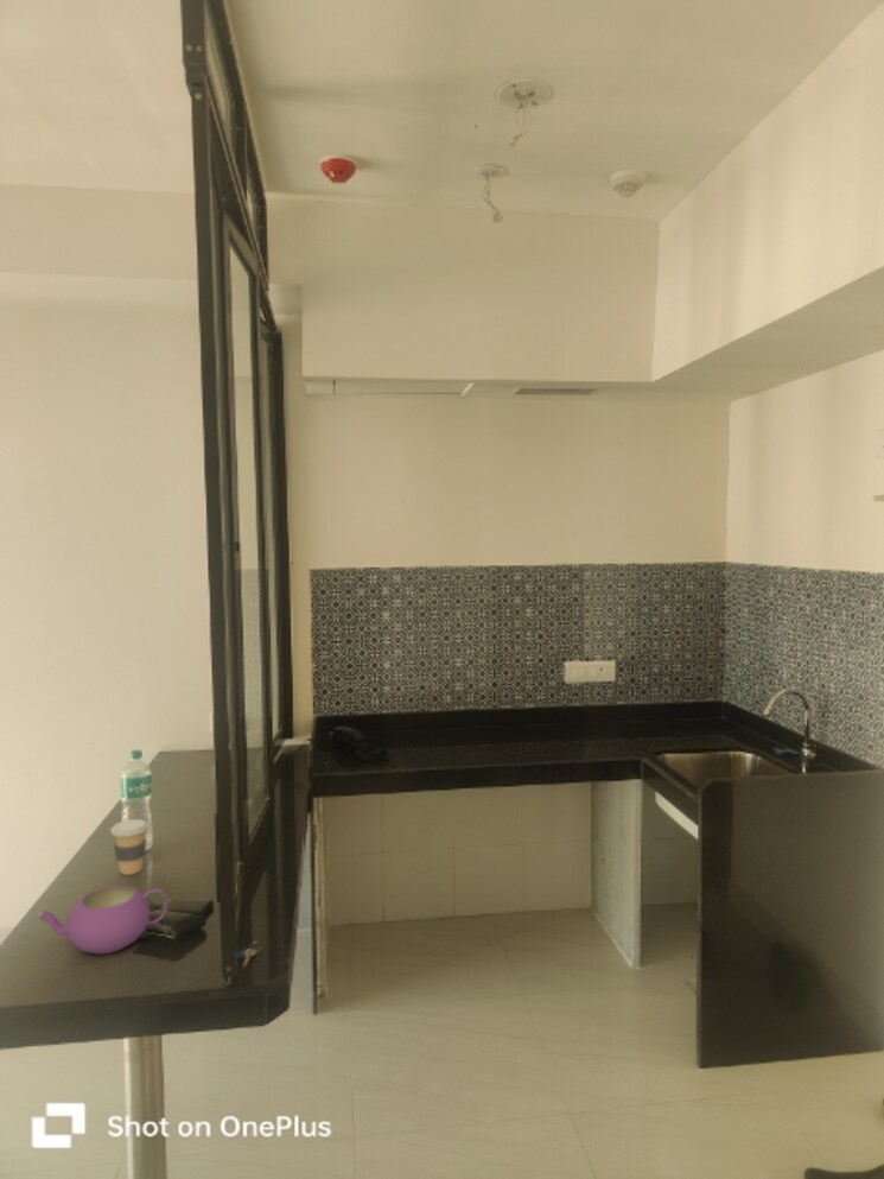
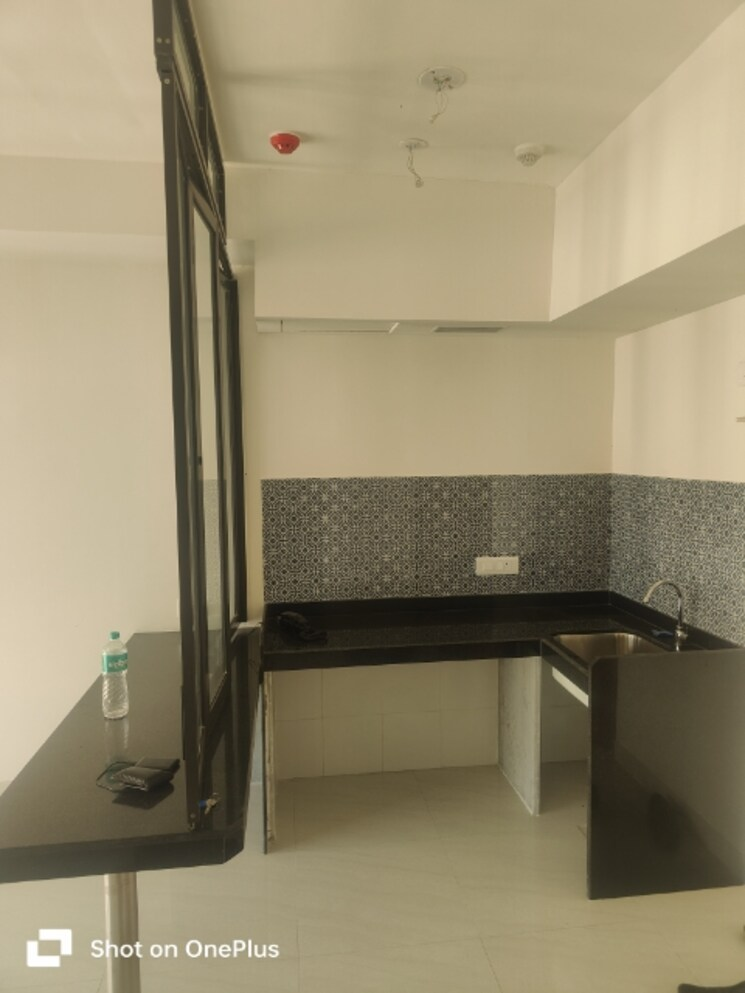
- coffee cup (129, 847)
- teapot (104, 920)
